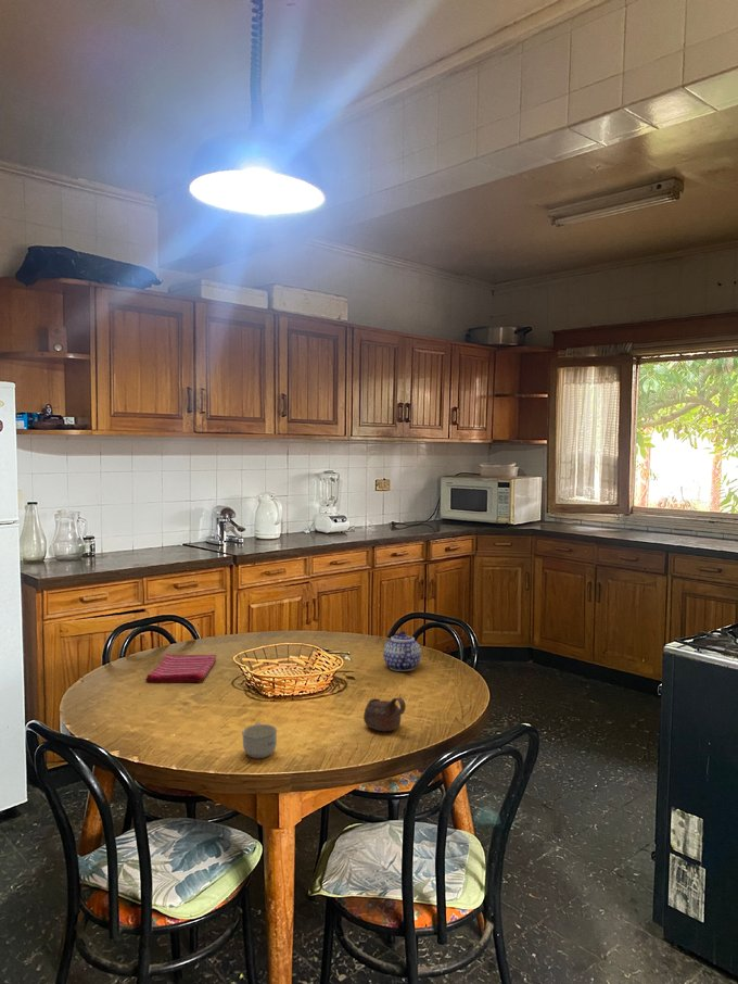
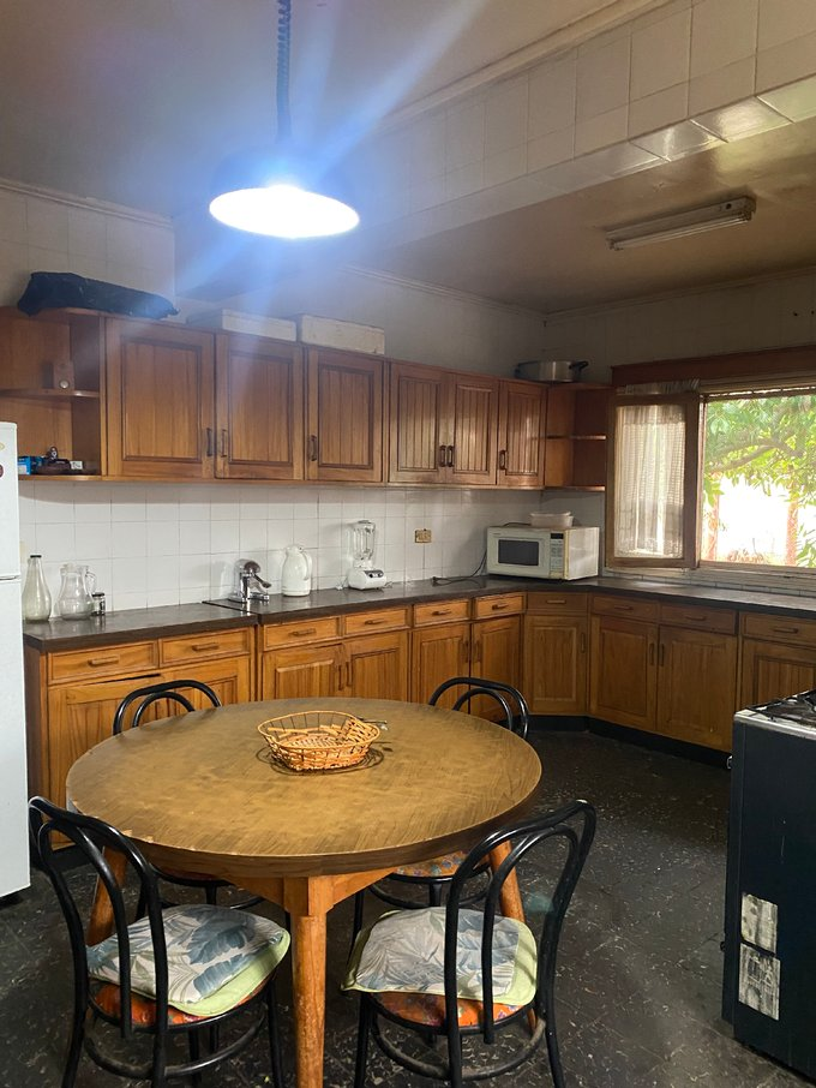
- cup (259, 740)
- dish towel (182, 667)
- teapot (402, 649)
- cup (383, 711)
